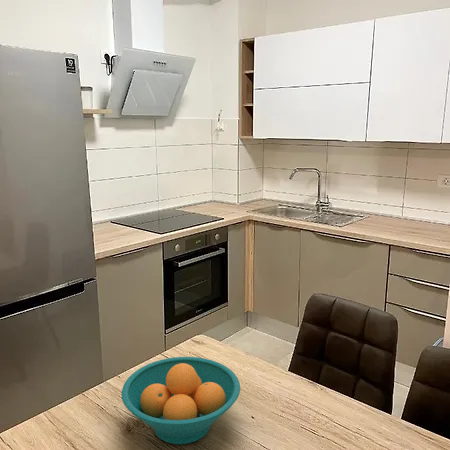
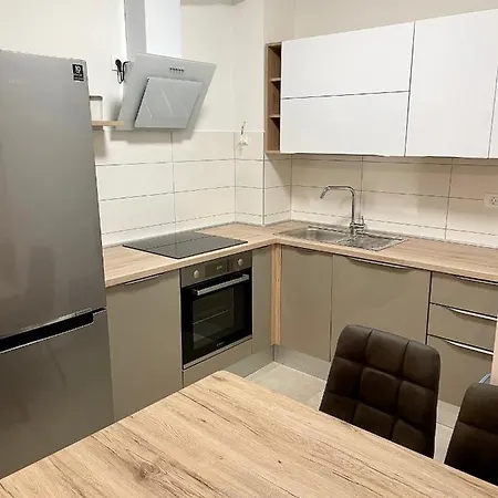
- fruit bowl (181, 397)
